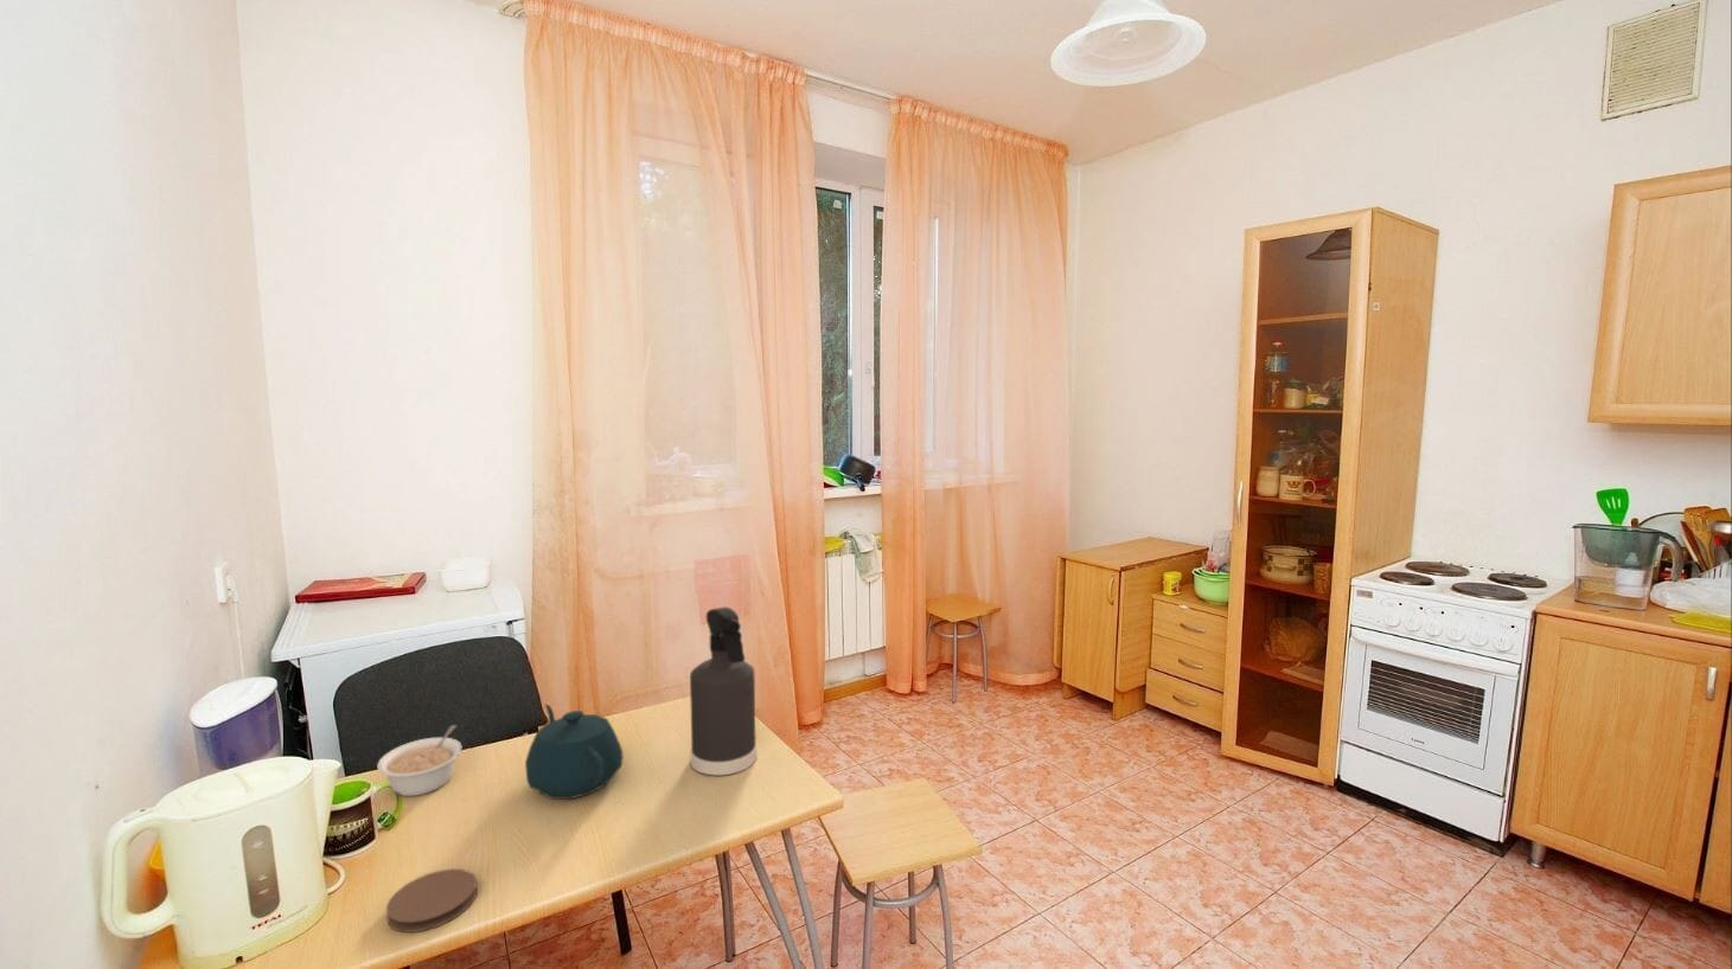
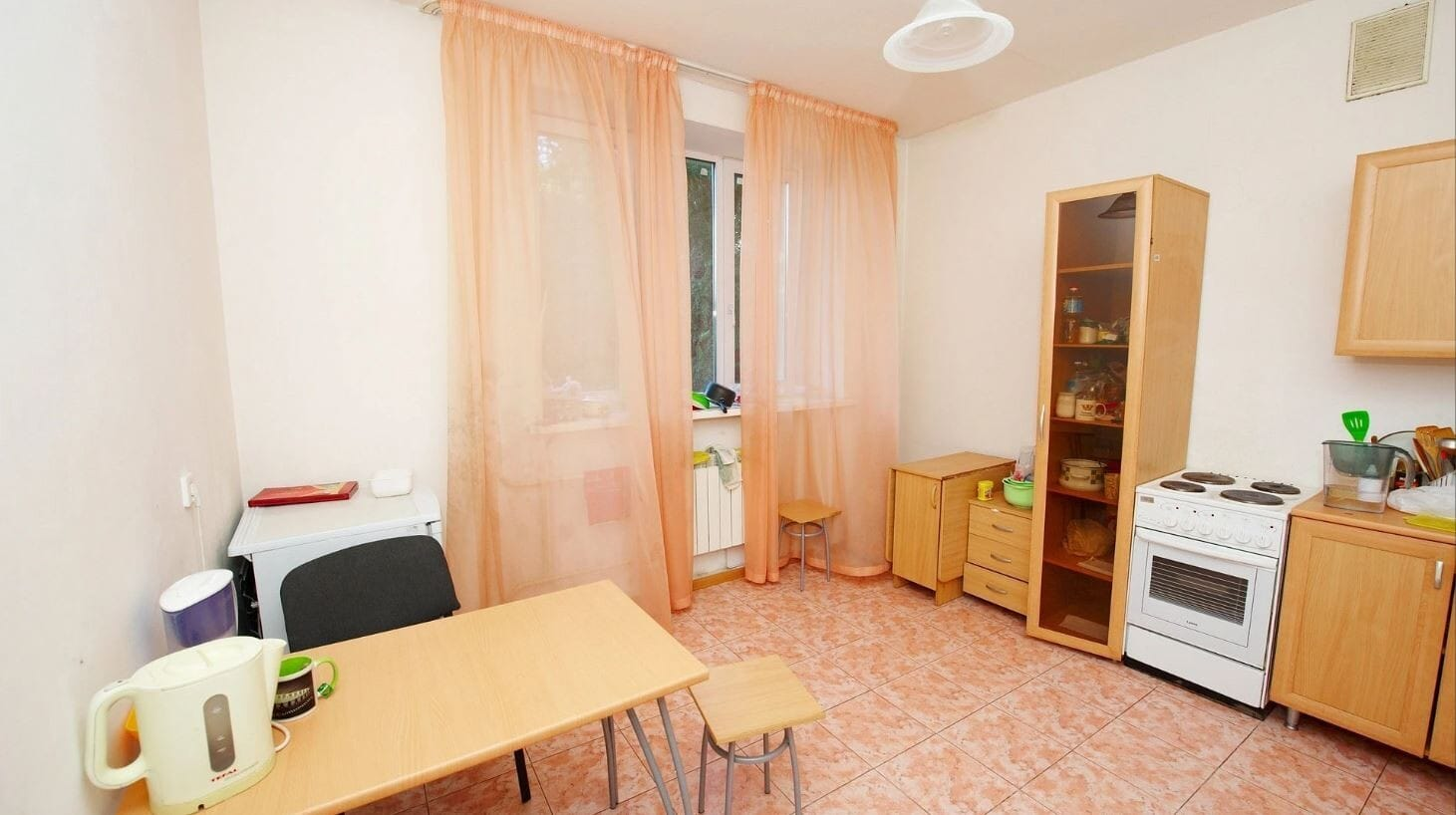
- spray bottle (724, 685)
- teapot (572, 747)
- legume (421, 764)
- coaster (433, 898)
